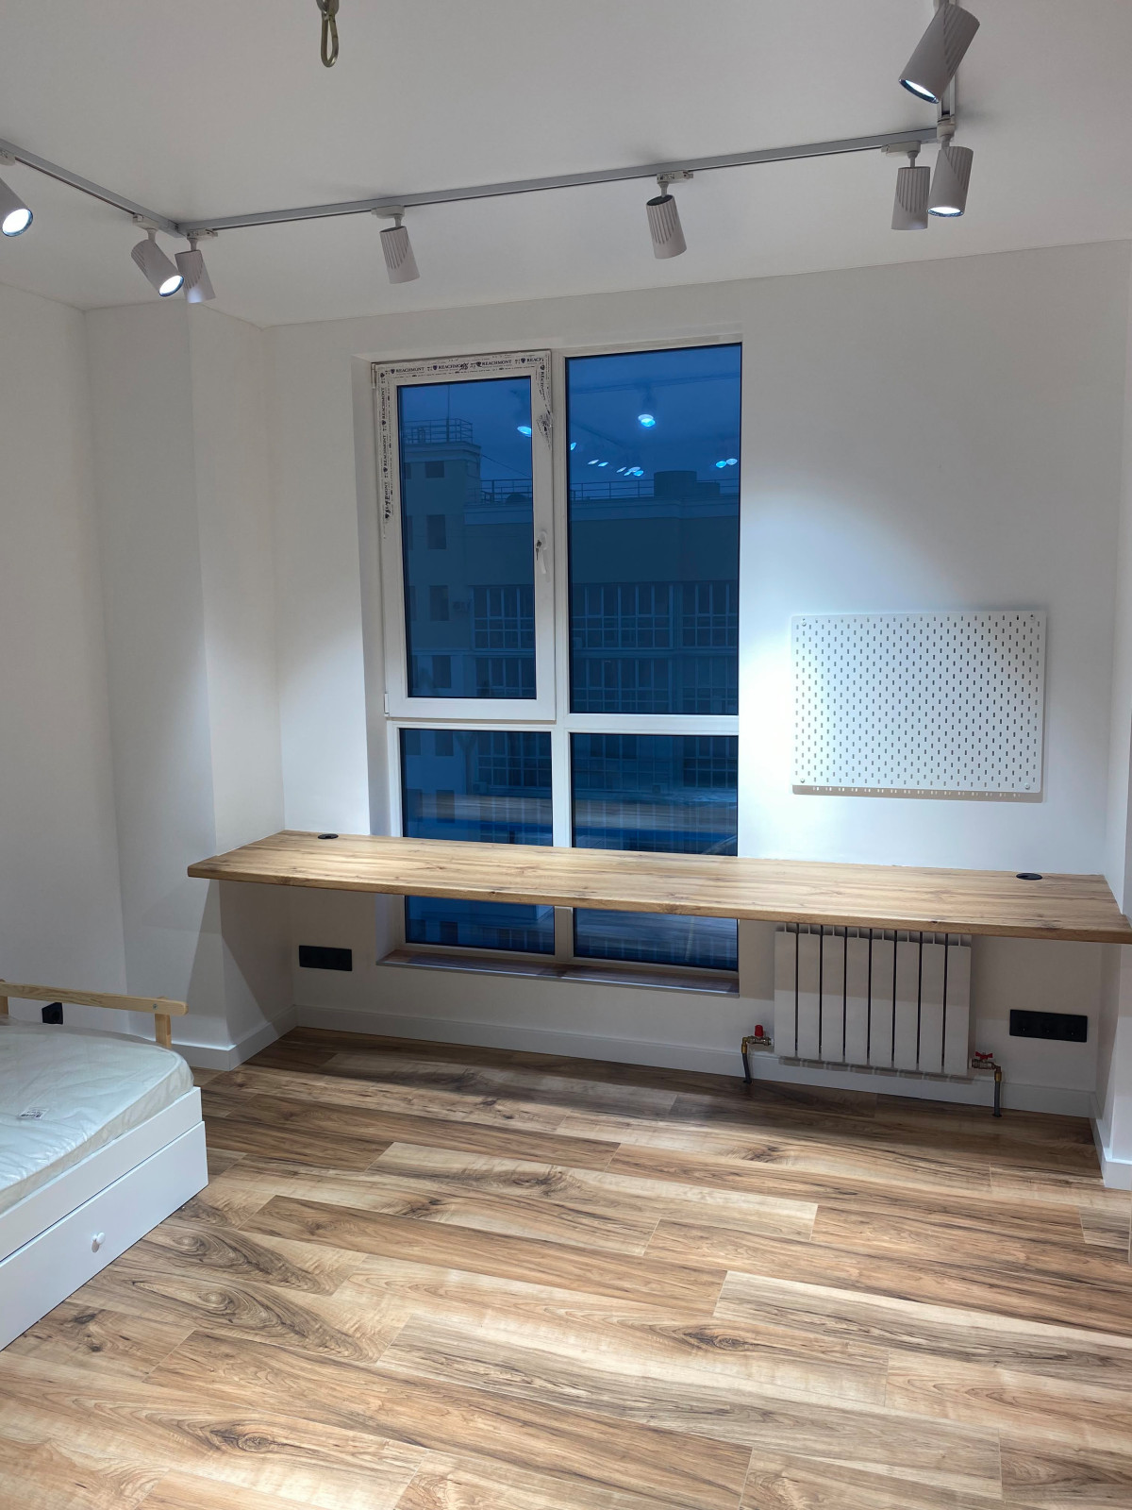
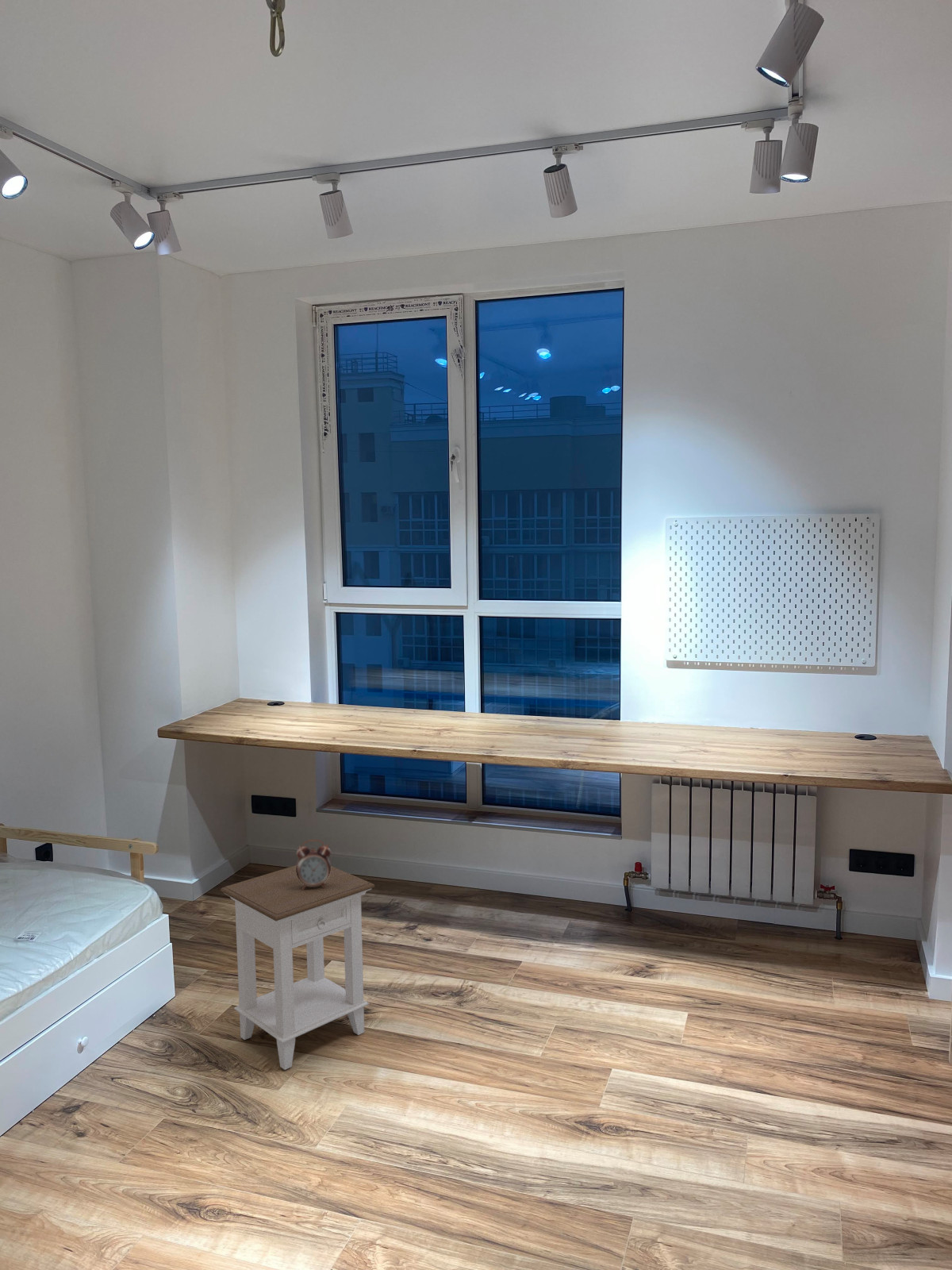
+ alarm clock (313, 863)
+ nightstand (307, 960)
